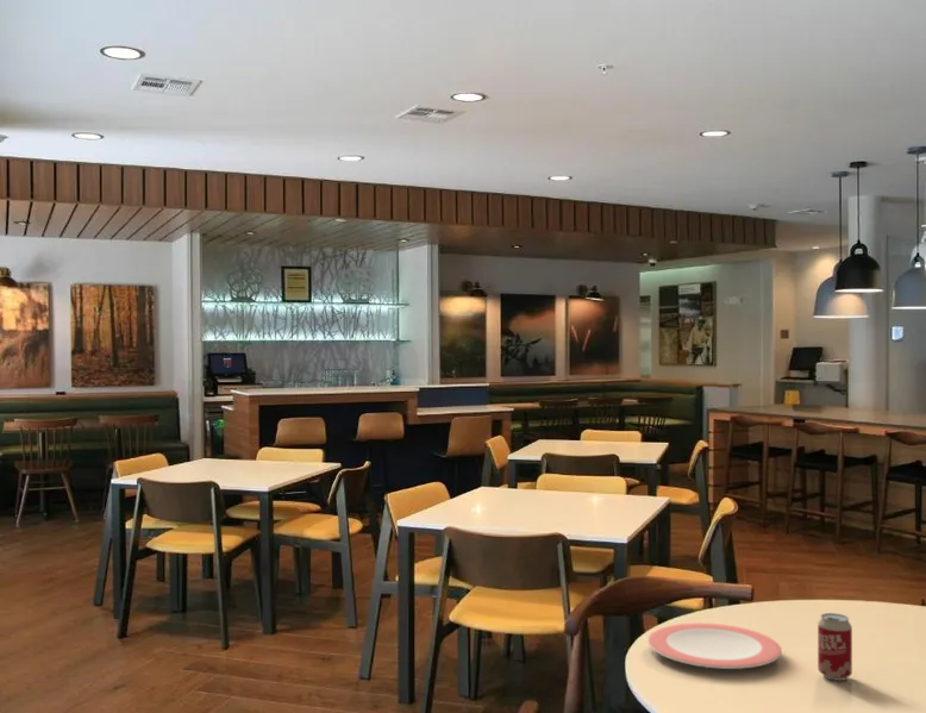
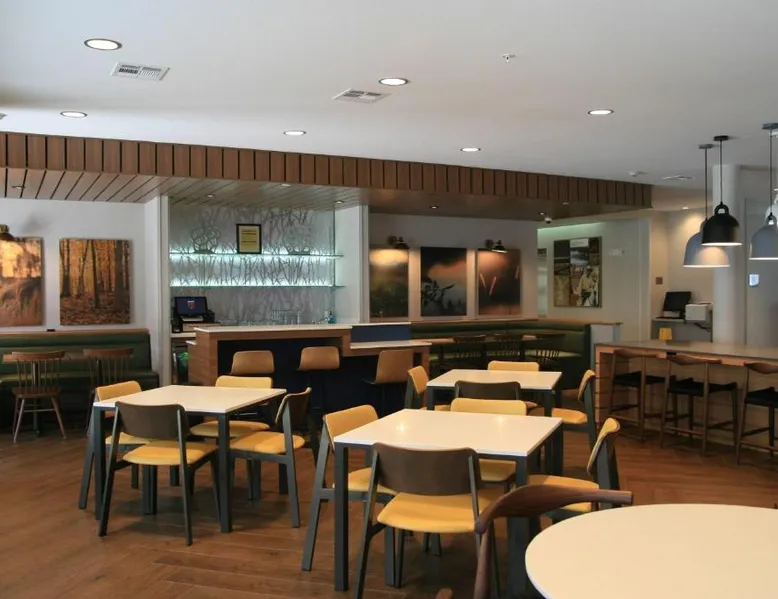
- beverage can (834, 646)
- plate (713, 648)
